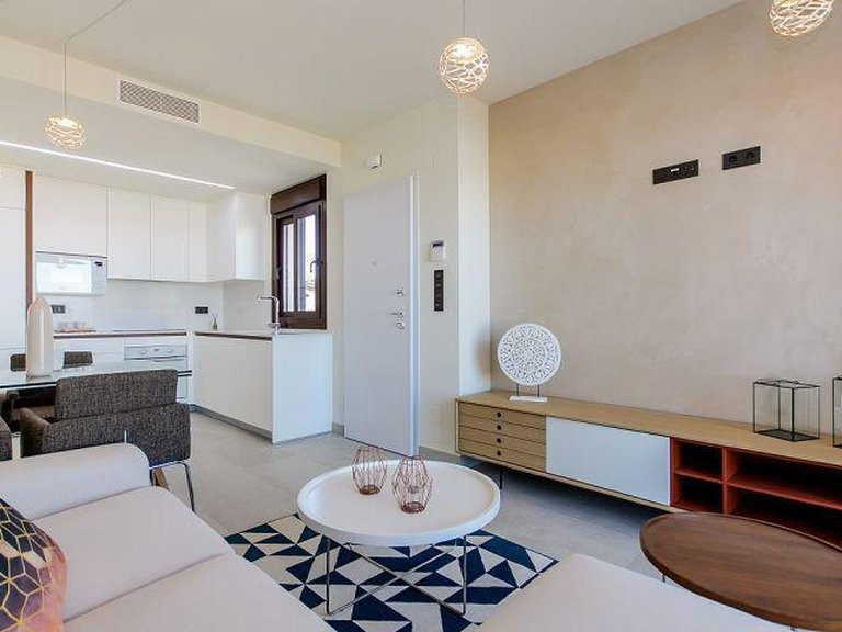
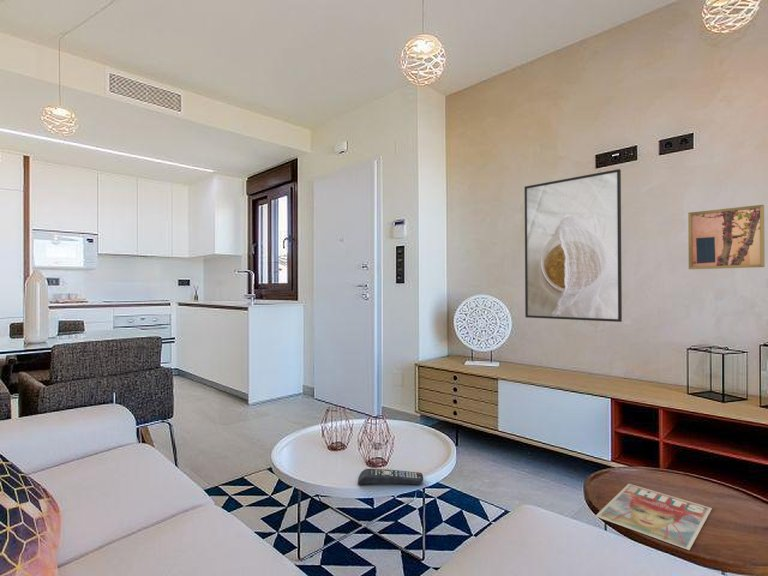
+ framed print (569, 249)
+ wall art (724, 238)
+ remote control (390, 477)
+ magazine (654, 512)
